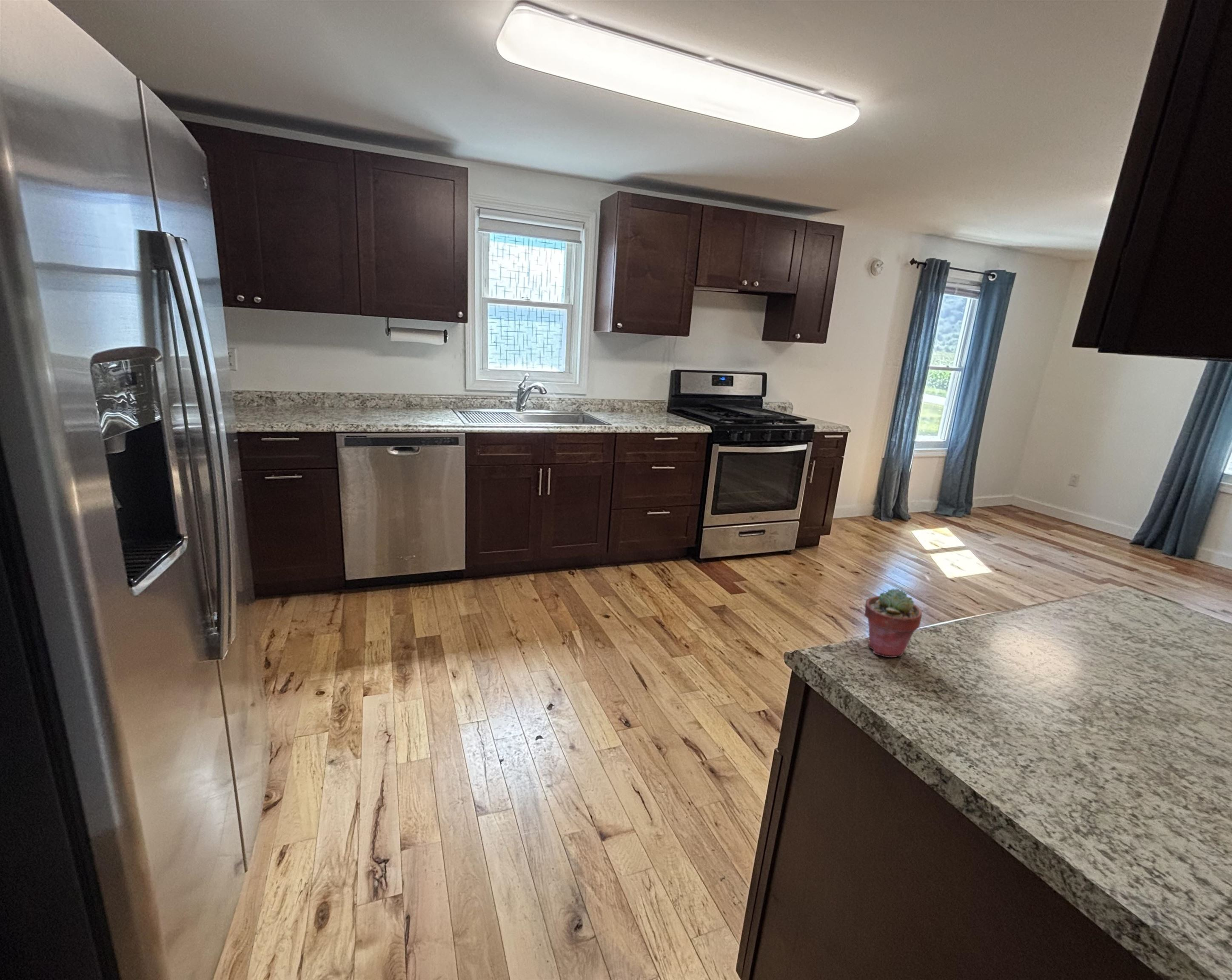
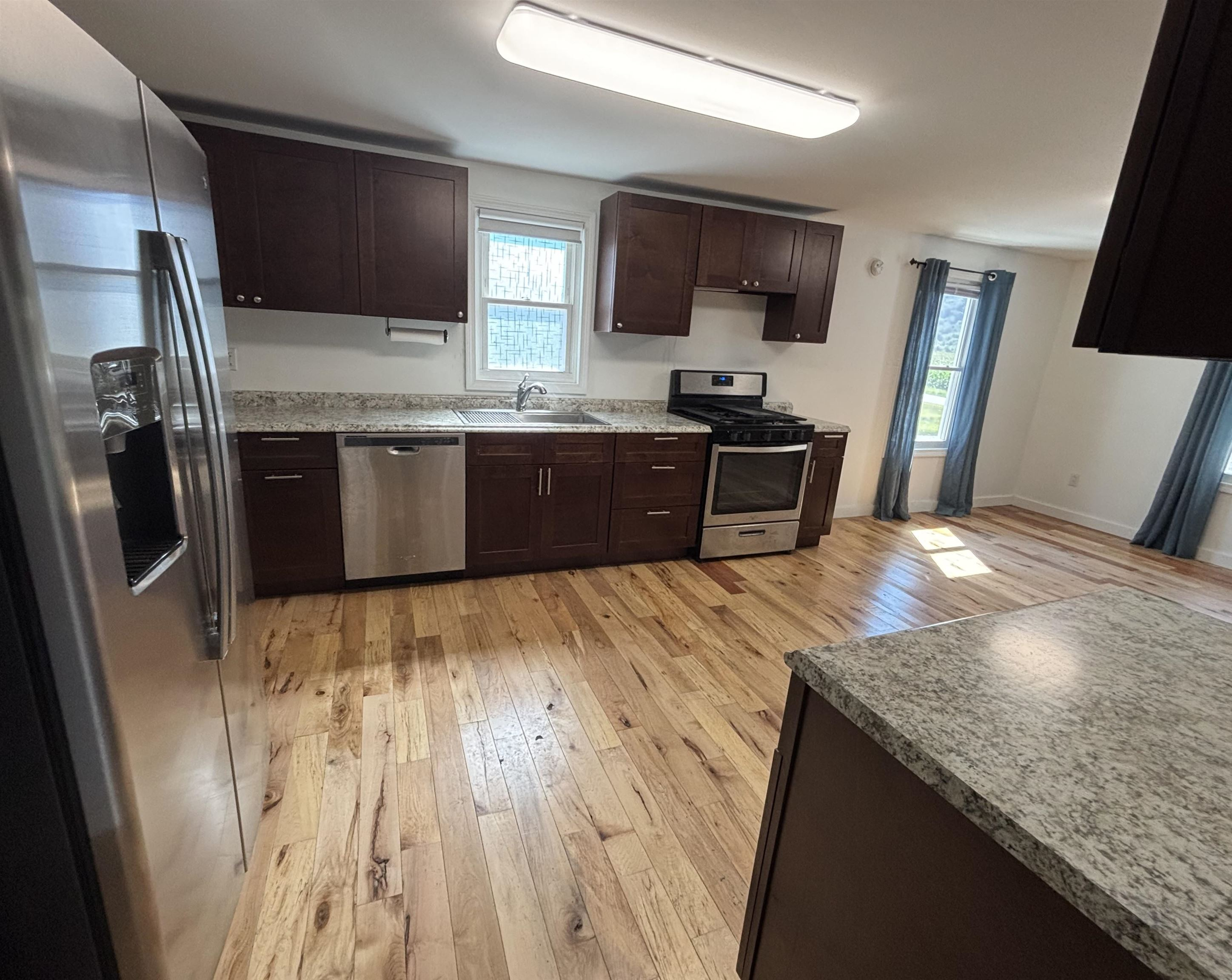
- potted succulent (891, 619)
